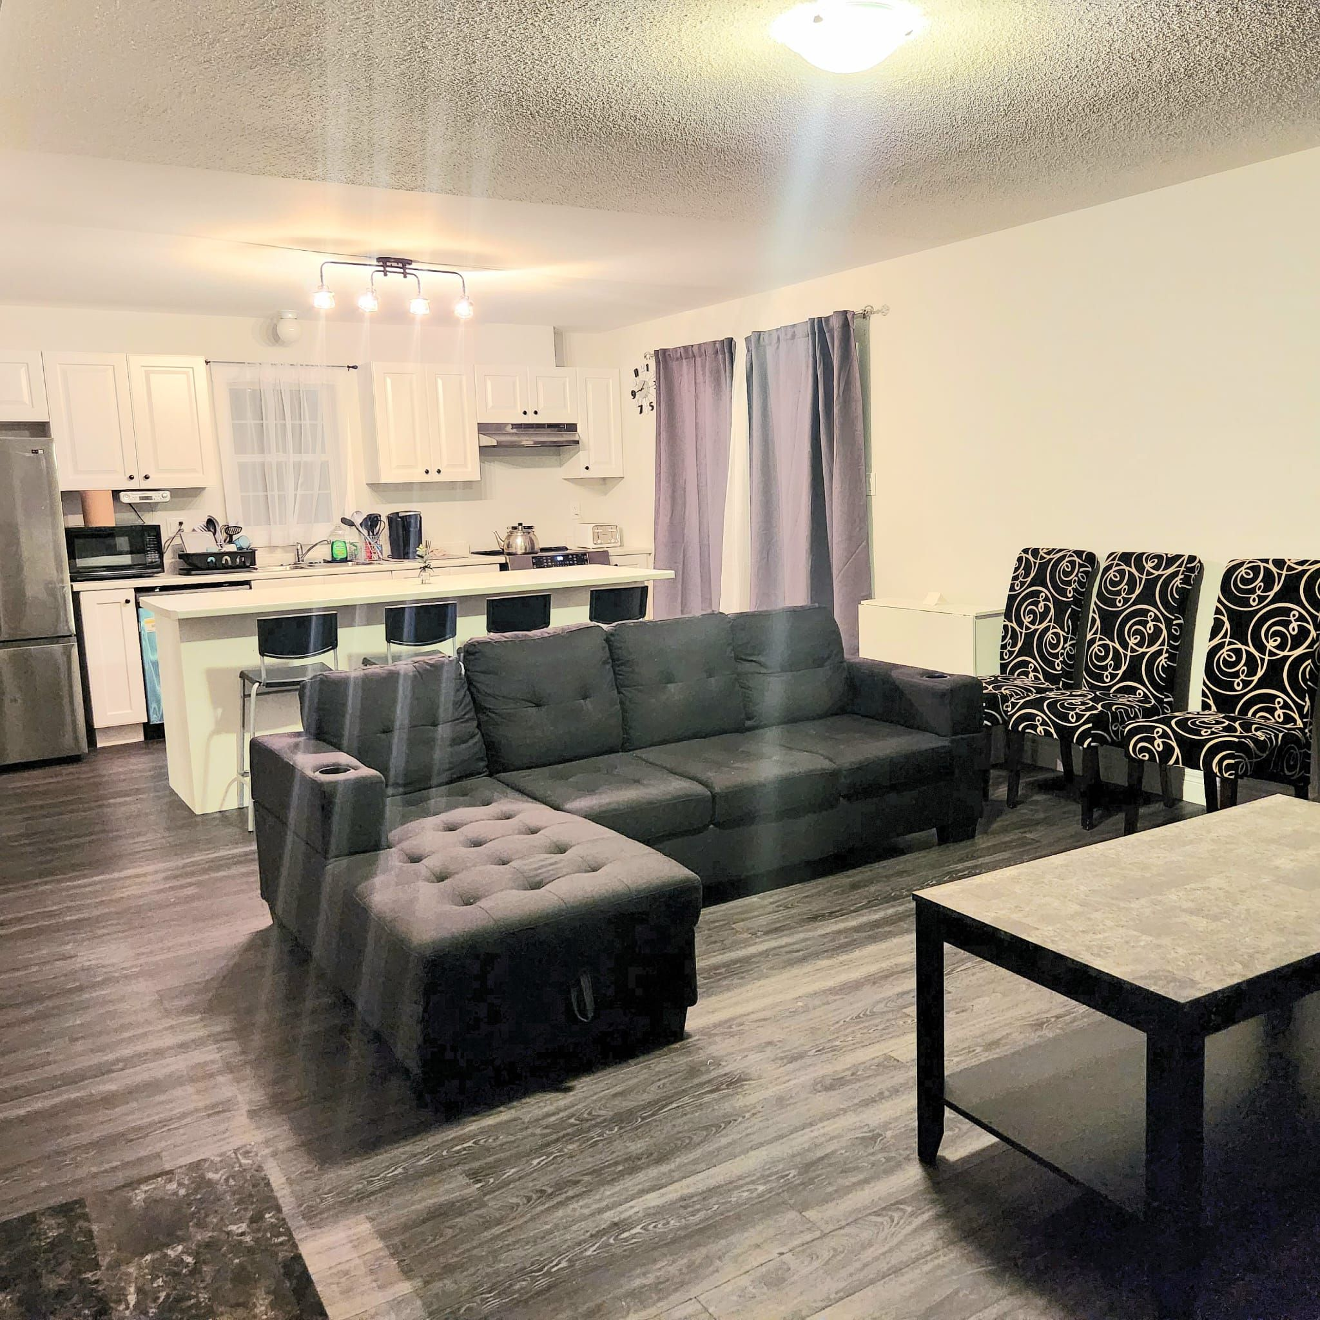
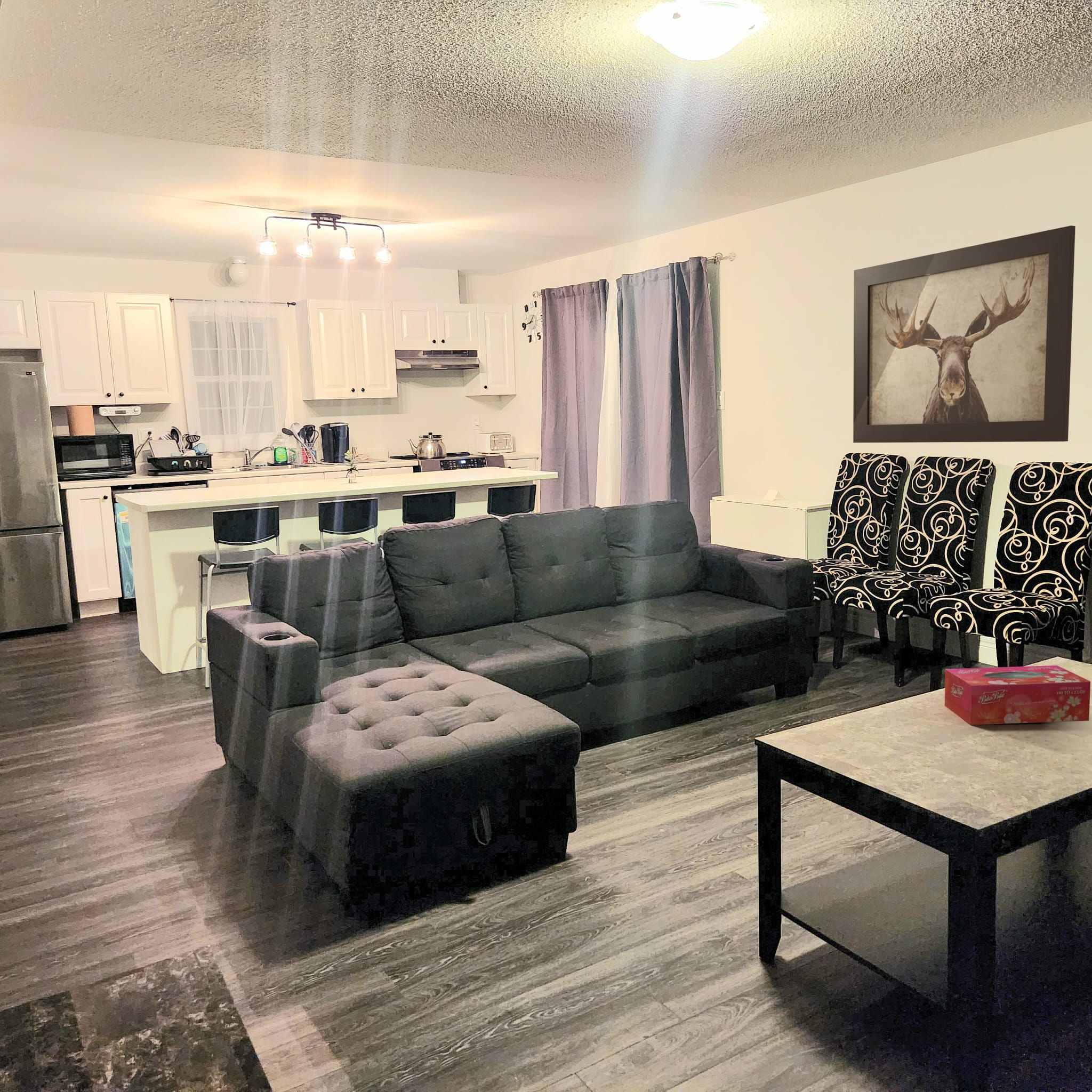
+ wall art (951, 347)
+ tissue box (1015, 694)
